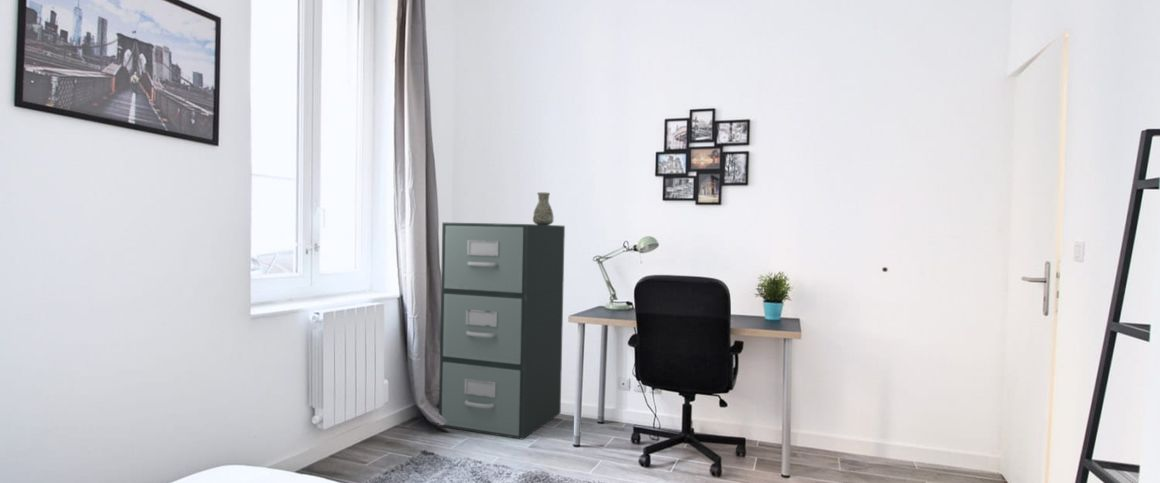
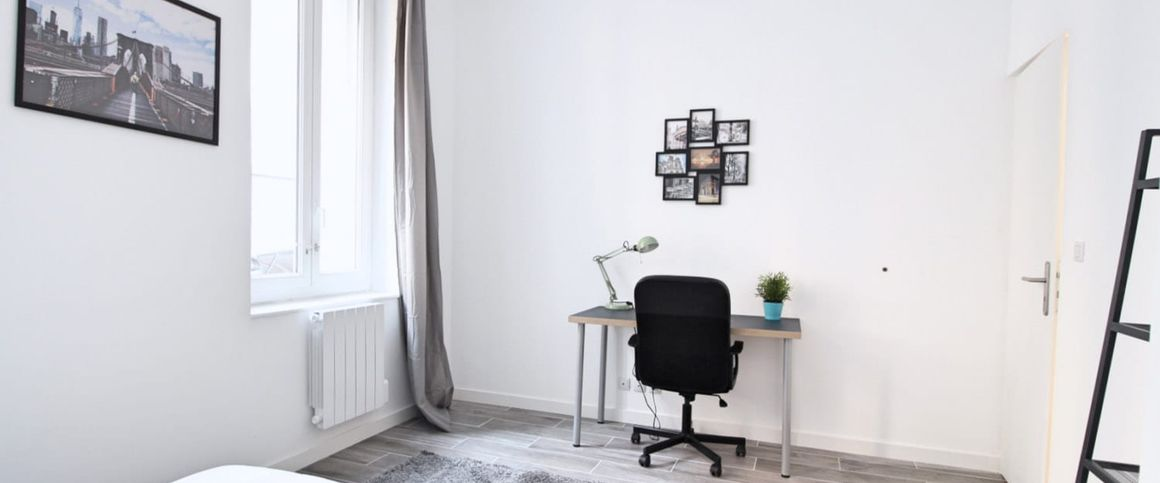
- decorative vase (543, 208)
- filing cabinet (502, 322)
